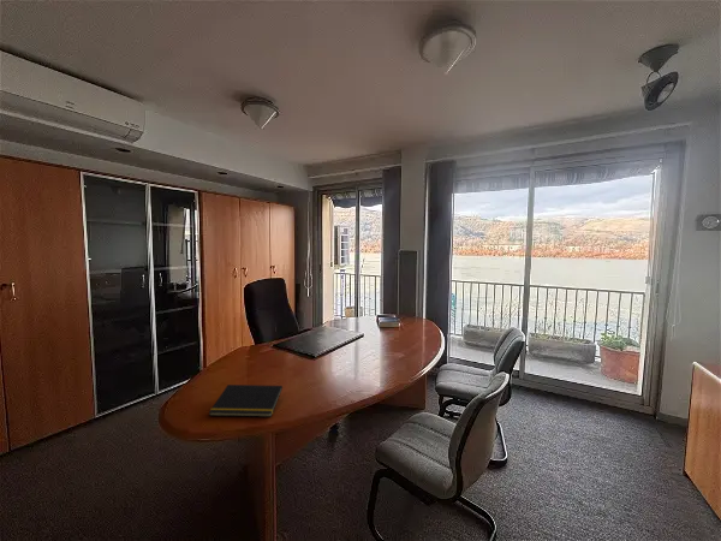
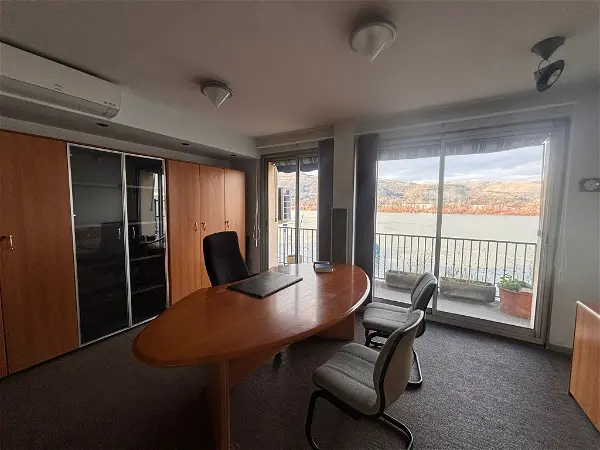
- notepad (248, 399)
